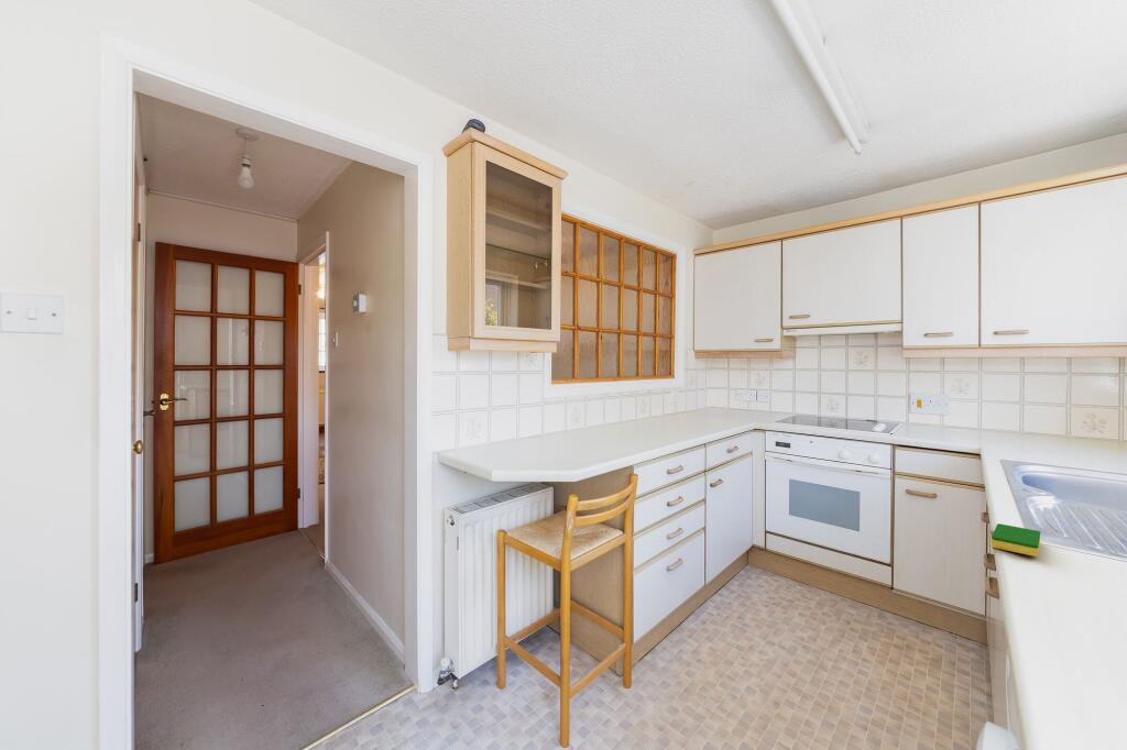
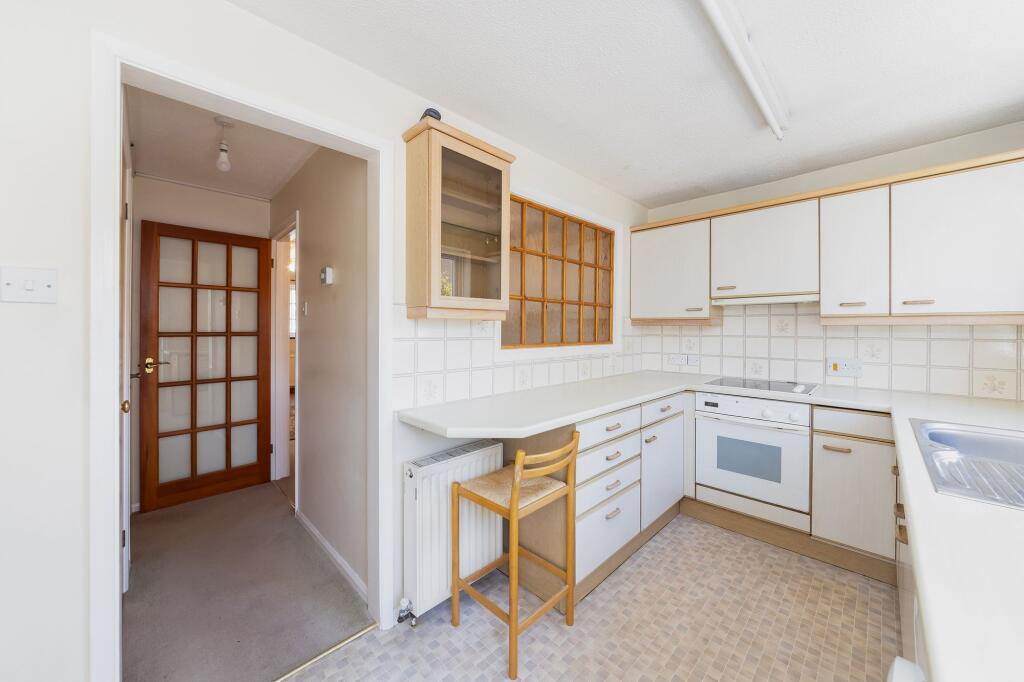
- dish sponge (1016, 539)
